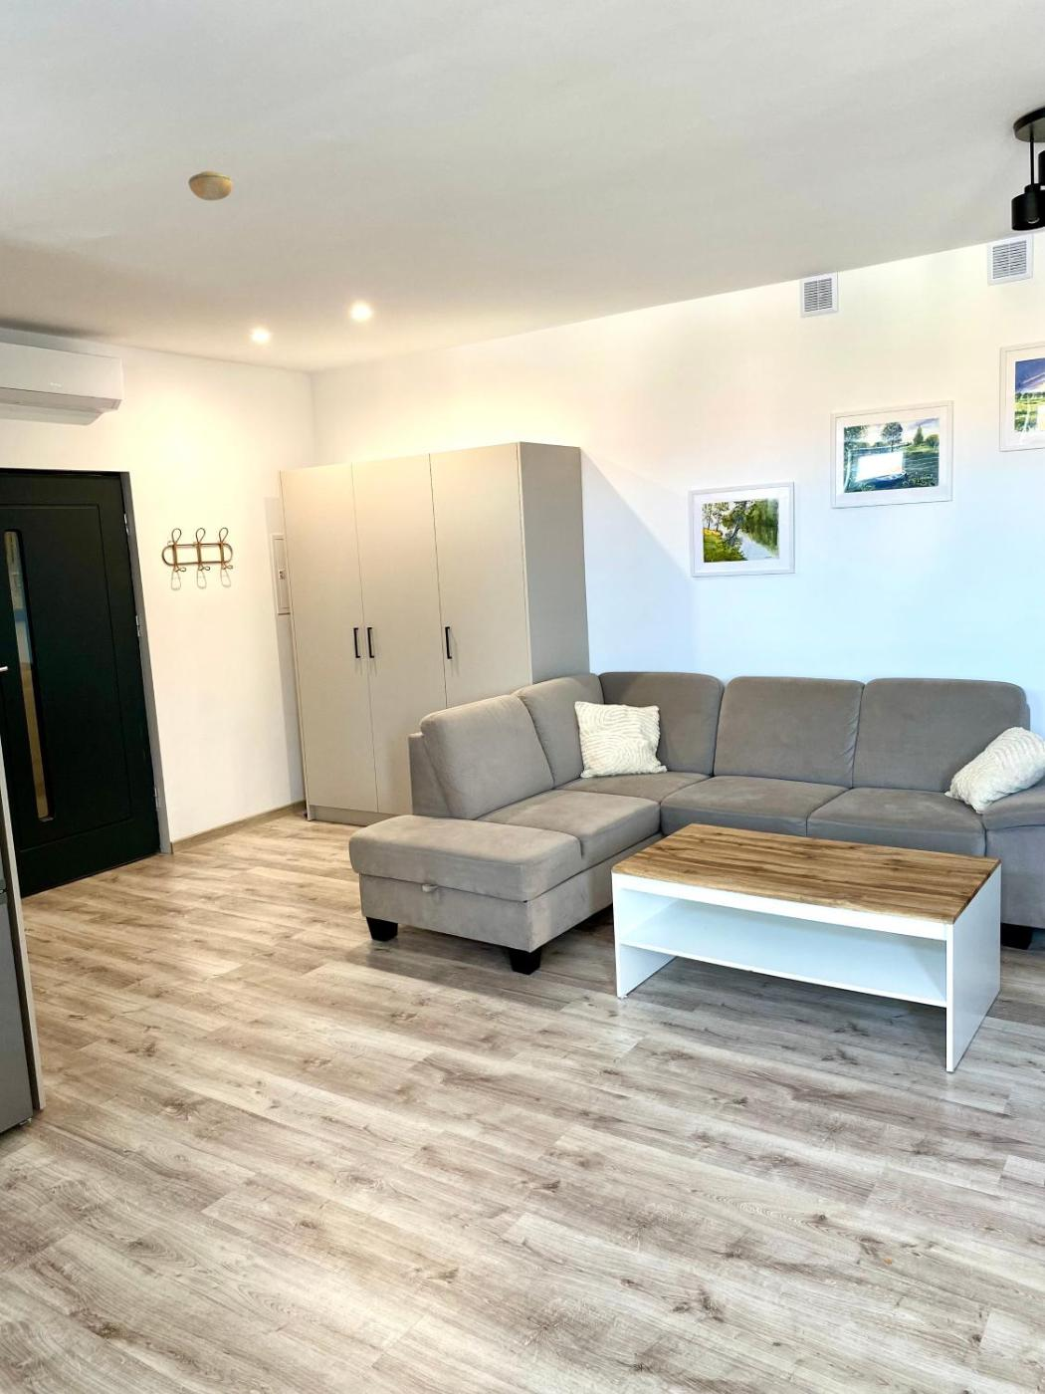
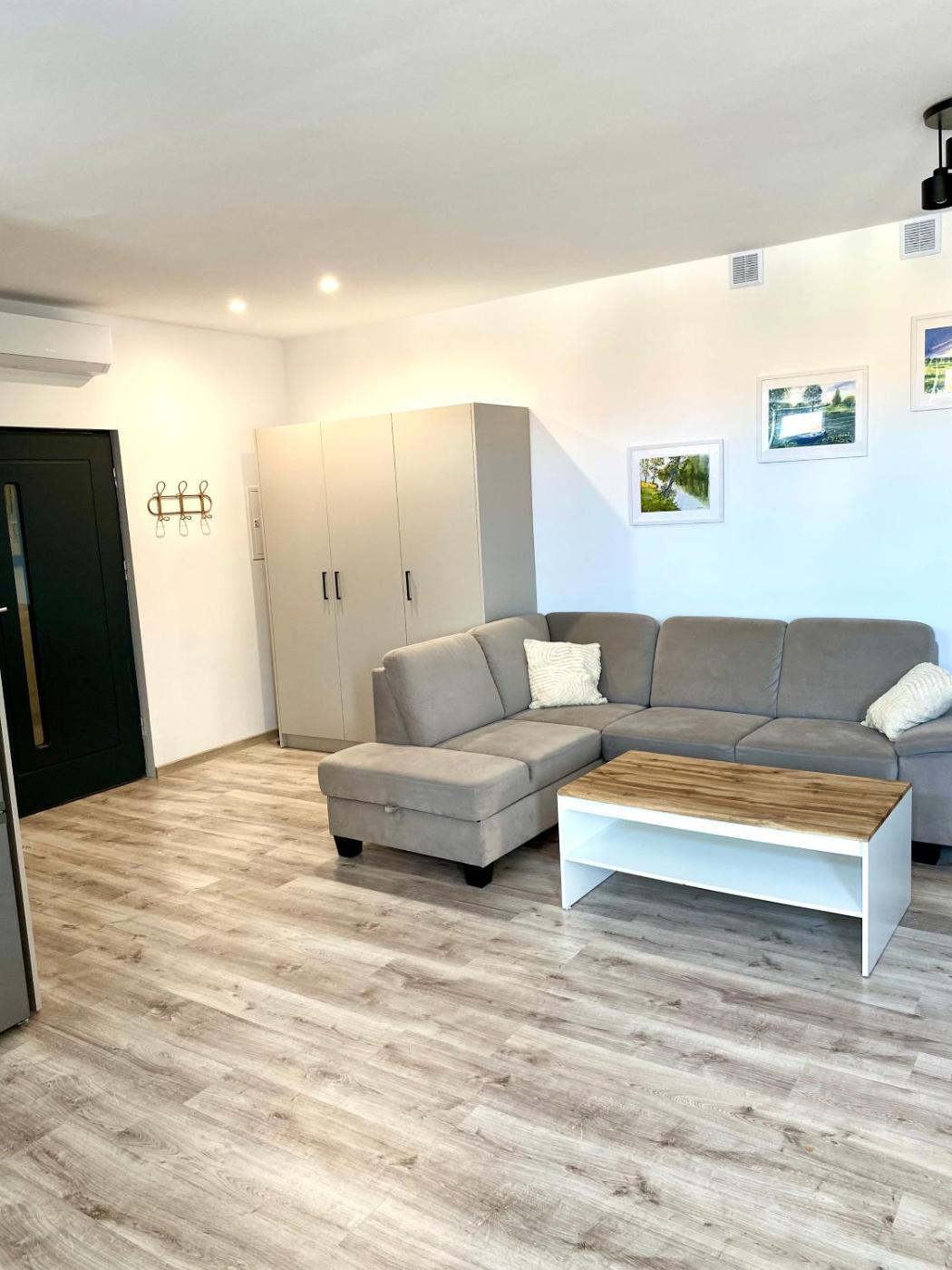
- smoke detector (211, 186)
